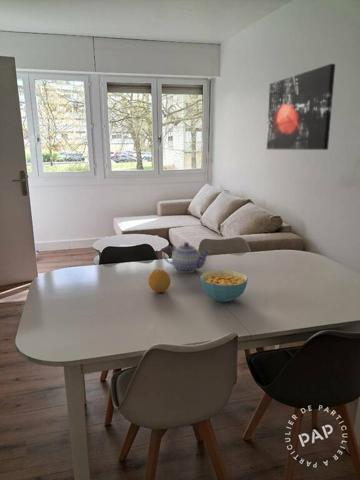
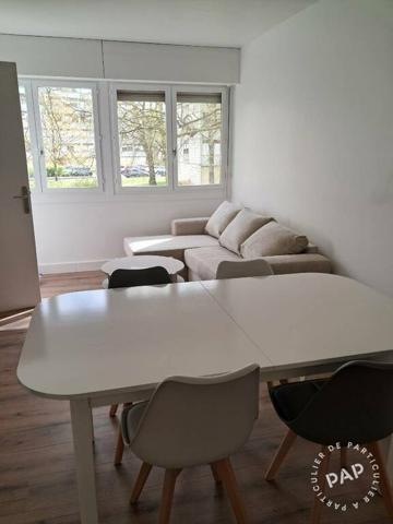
- wall art (295, 113)
- fruit (159, 280)
- cereal bowl (223, 288)
- teapot (186, 256)
